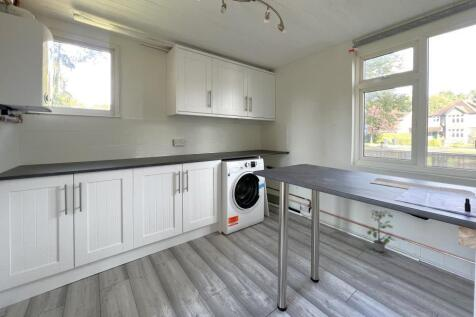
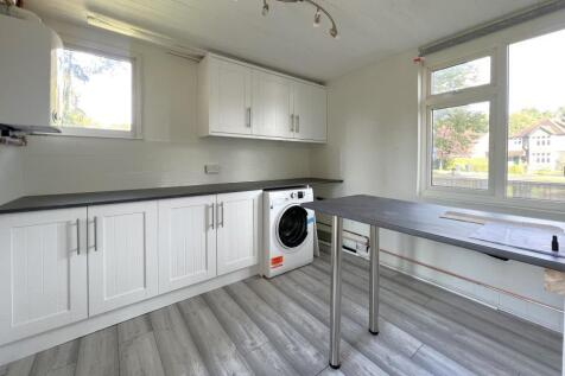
- potted plant (382, 228)
